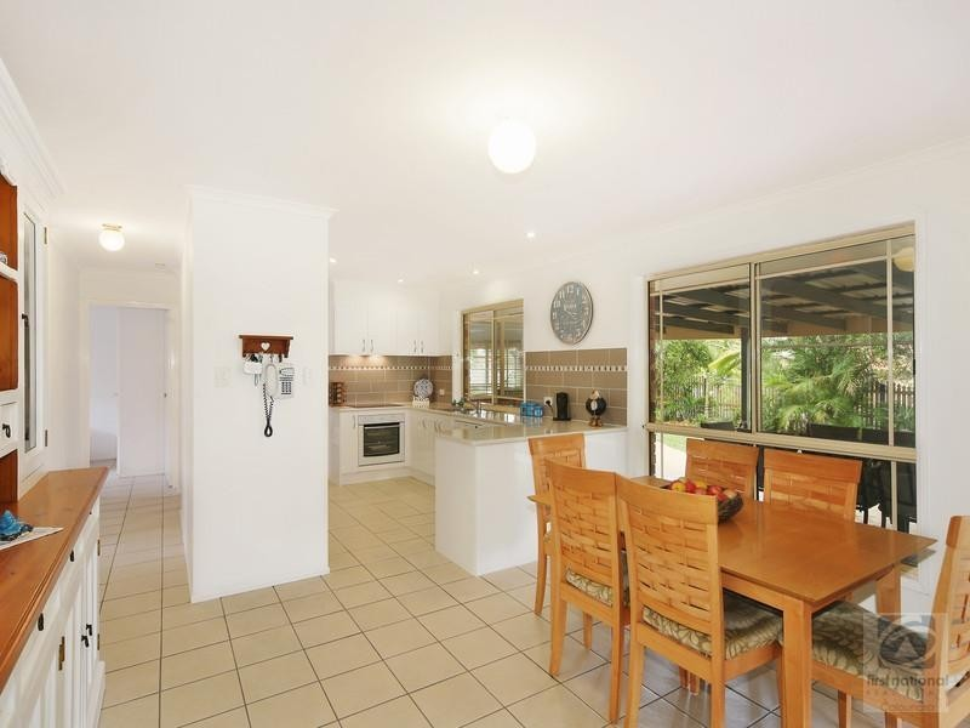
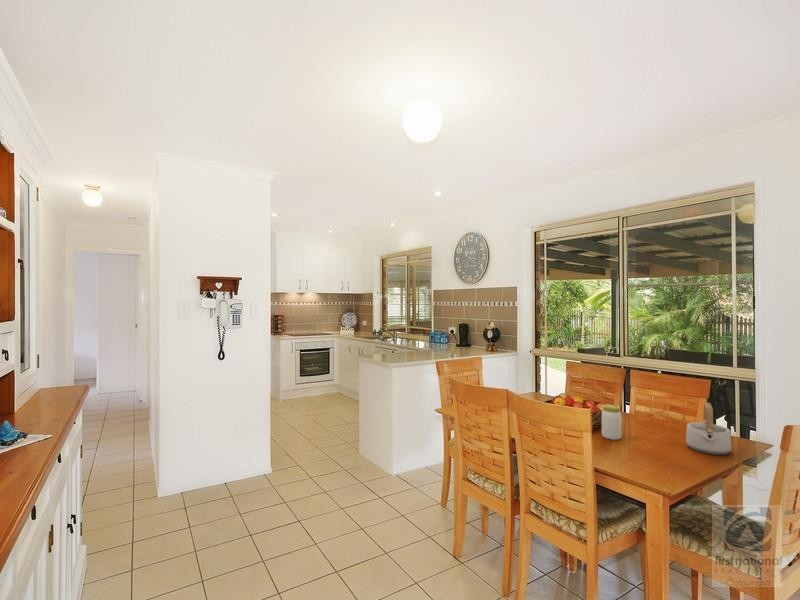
+ teapot (708, 428)
+ jar (611, 421)
